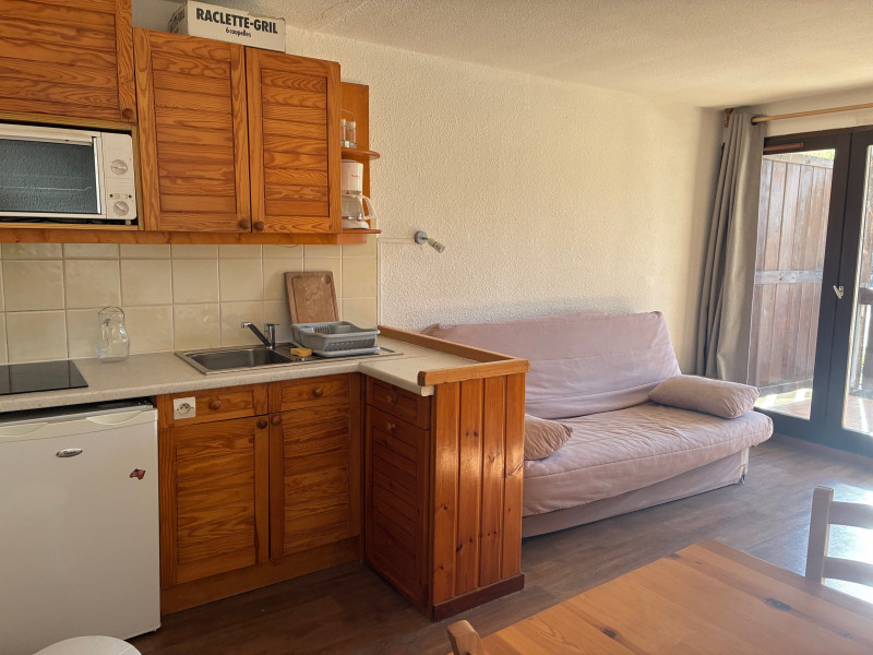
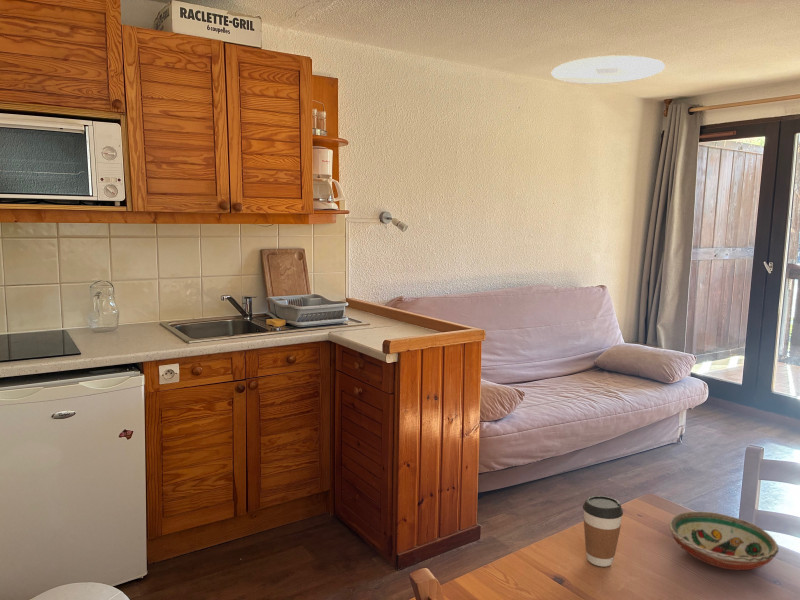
+ ceiling light (606, 65)
+ coffee cup (601, 531)
+ decorative bowl (720, 544)
